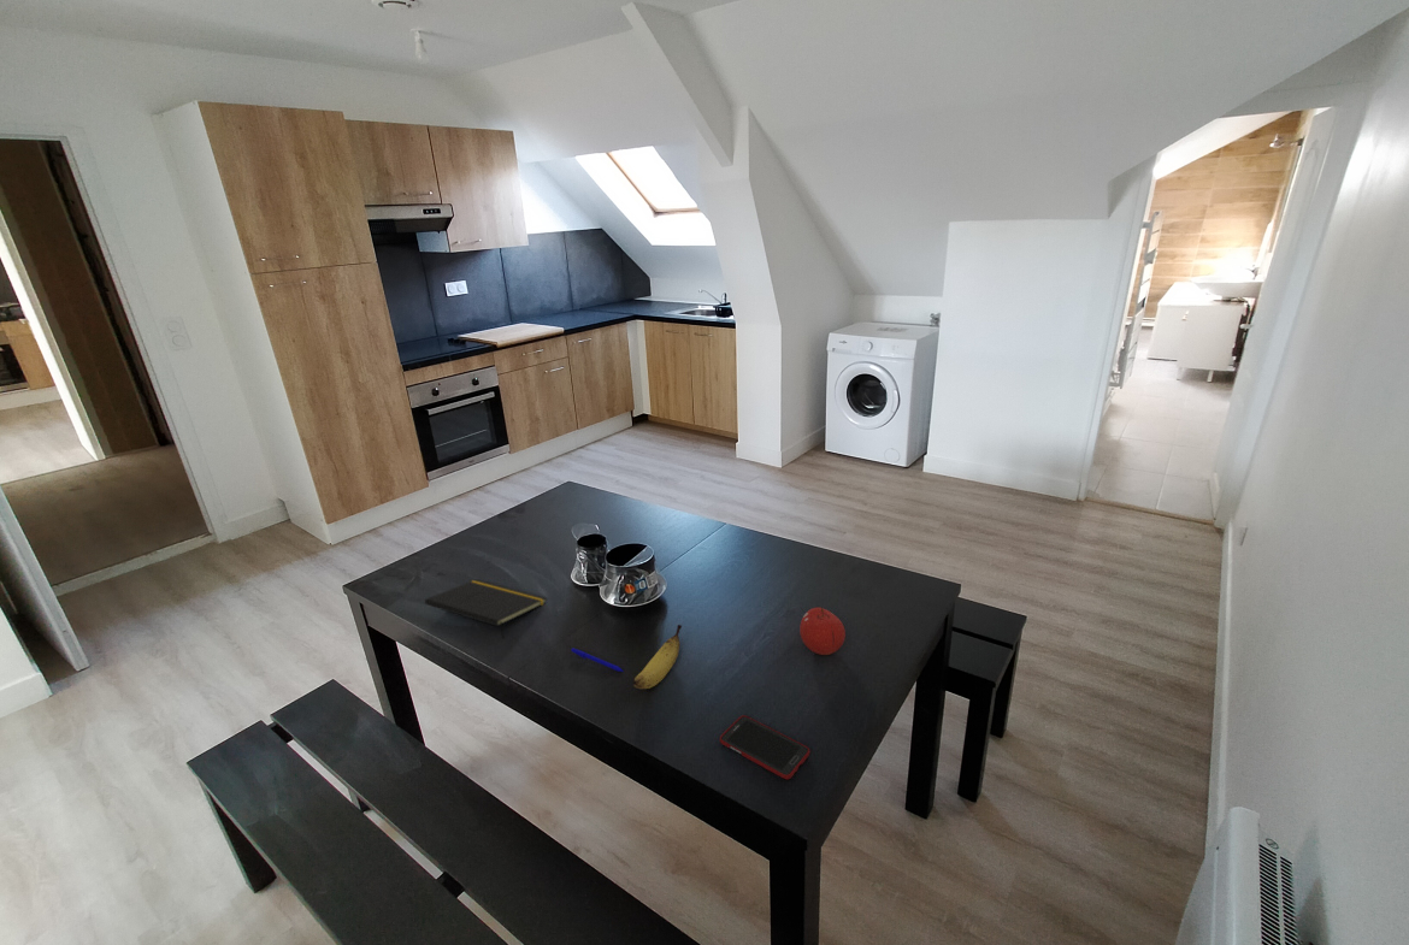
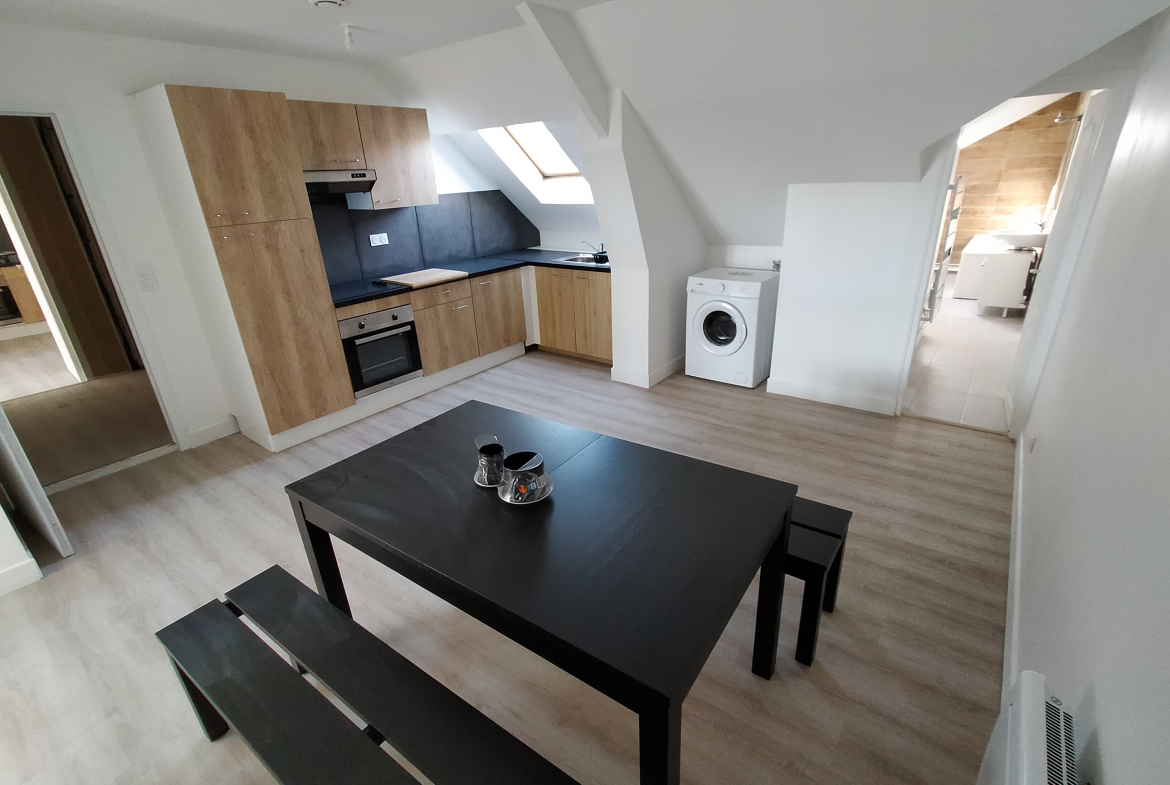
- cell phone (764, 745)
- banana (659, 661)
- fruit (823, 628)
- pen (597, 660)
- notepad (487, 601)
